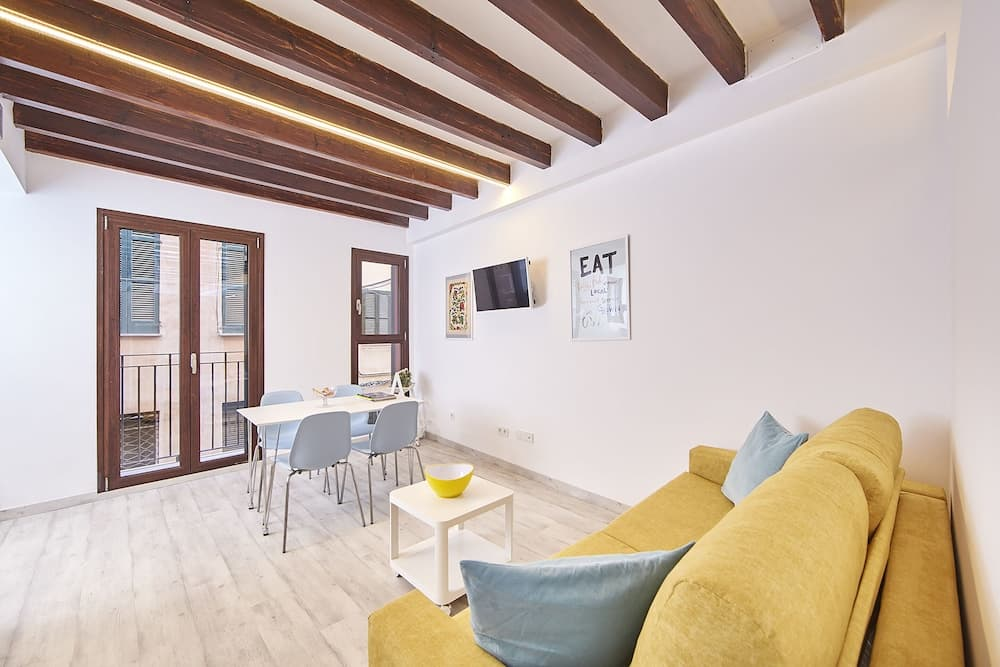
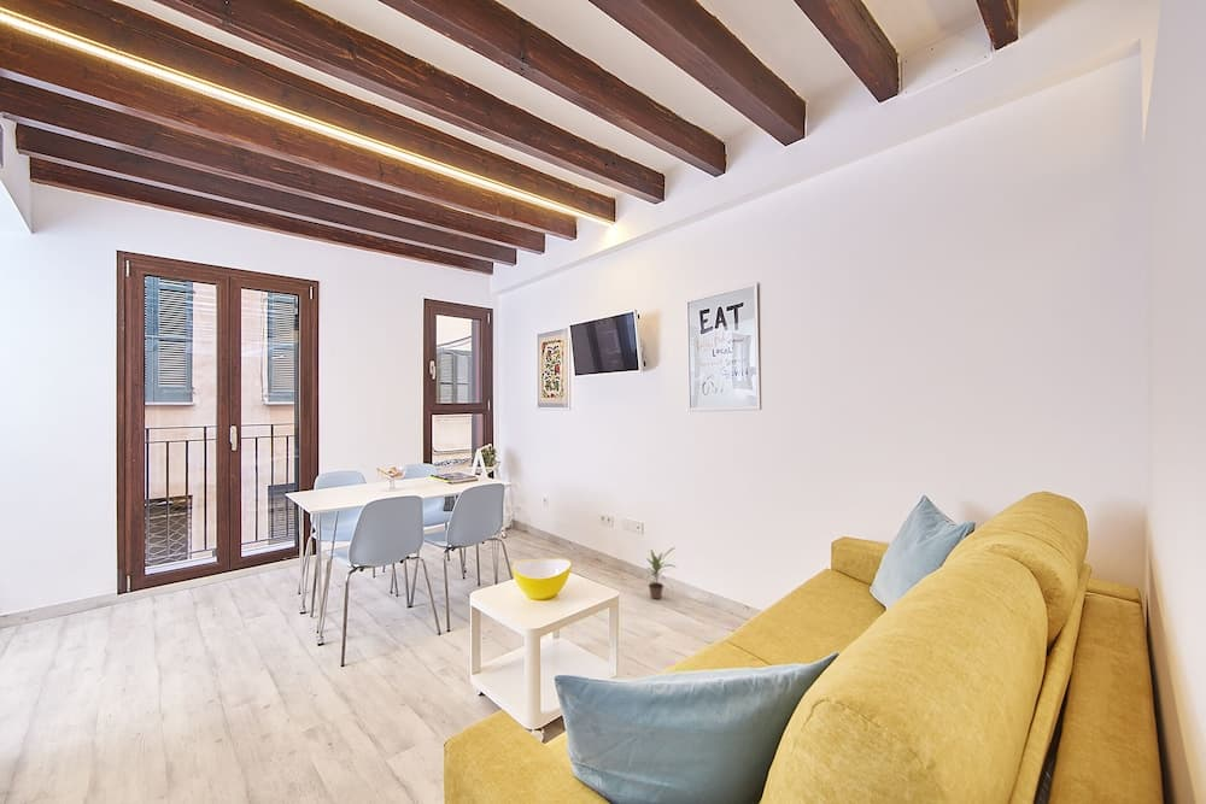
+ potted plant (656, 573)
